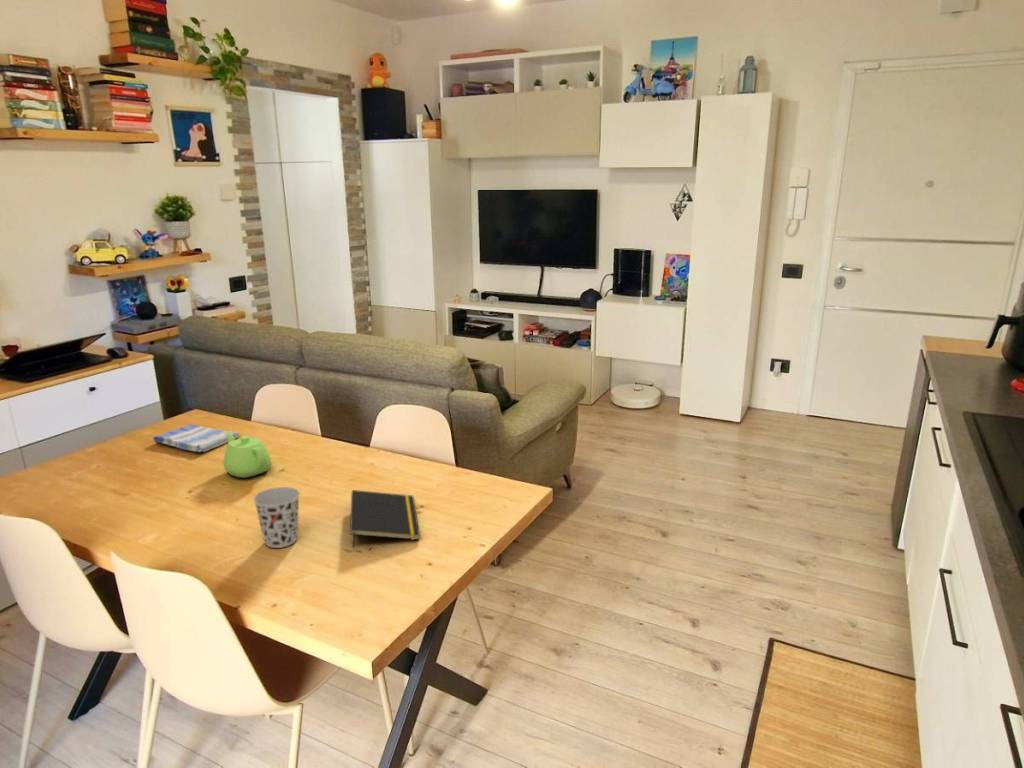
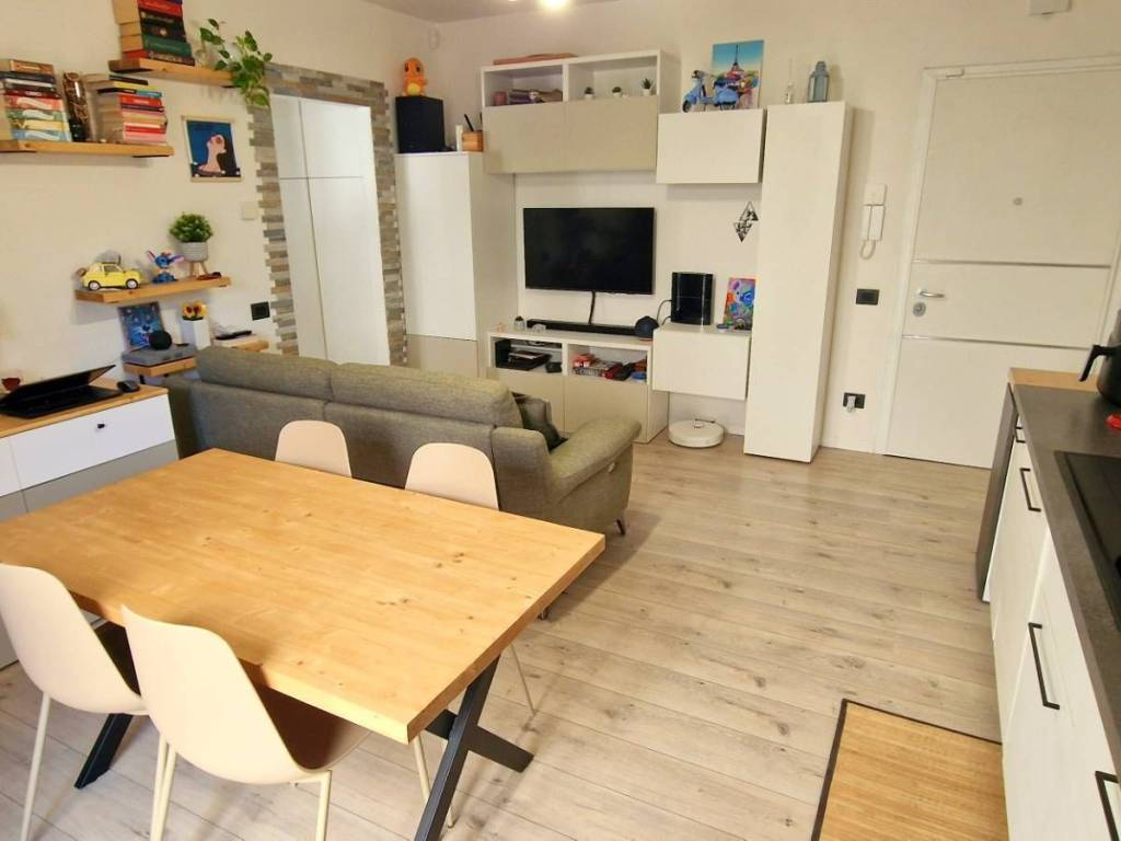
- cup (279, 518)
- dish towel (196, 436)
- teapot (245, 453)
- notepad (383, 513)
